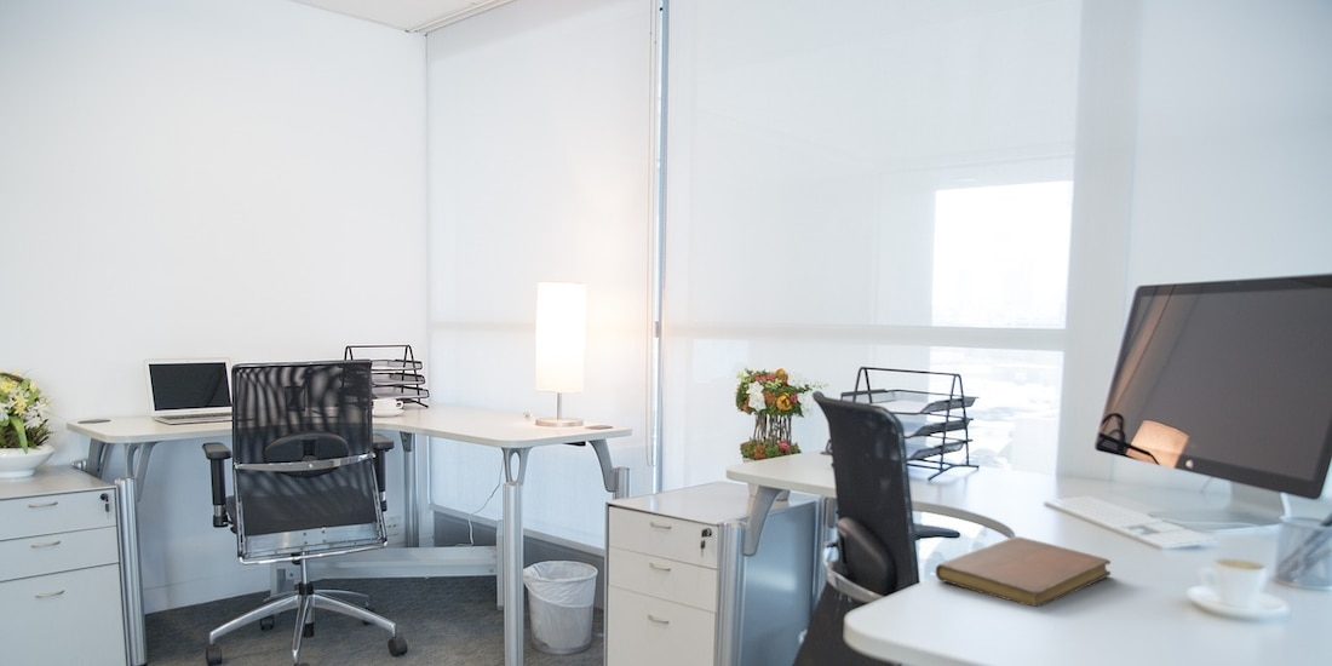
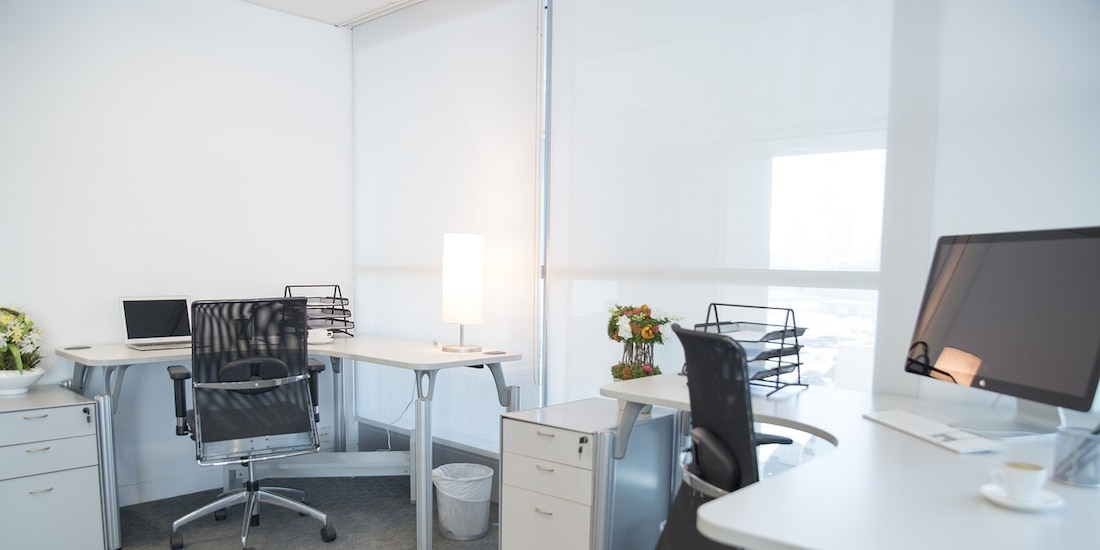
- notebook (1023, 568)
